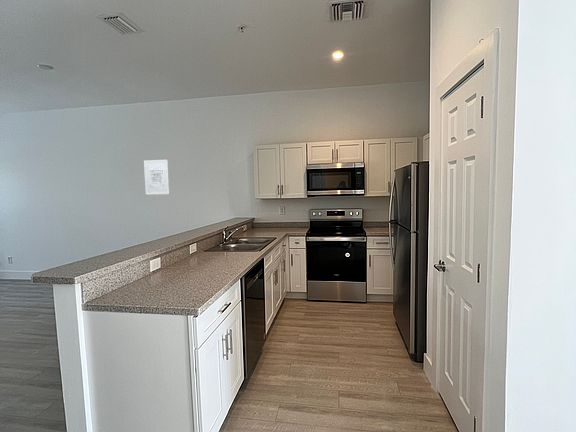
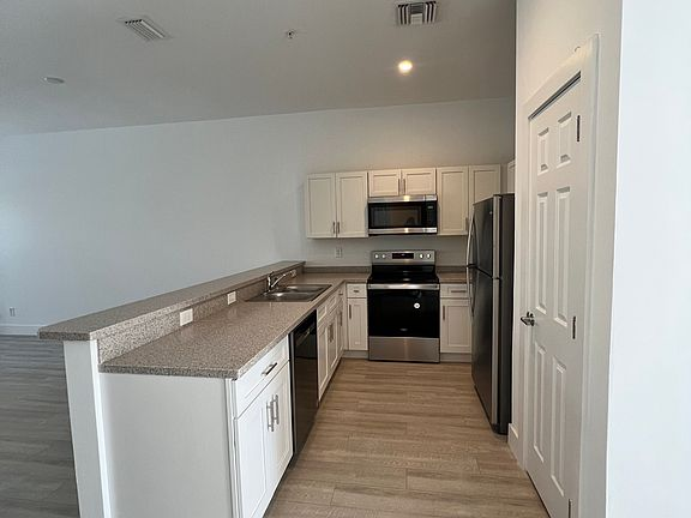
- wall art (156, 177)
